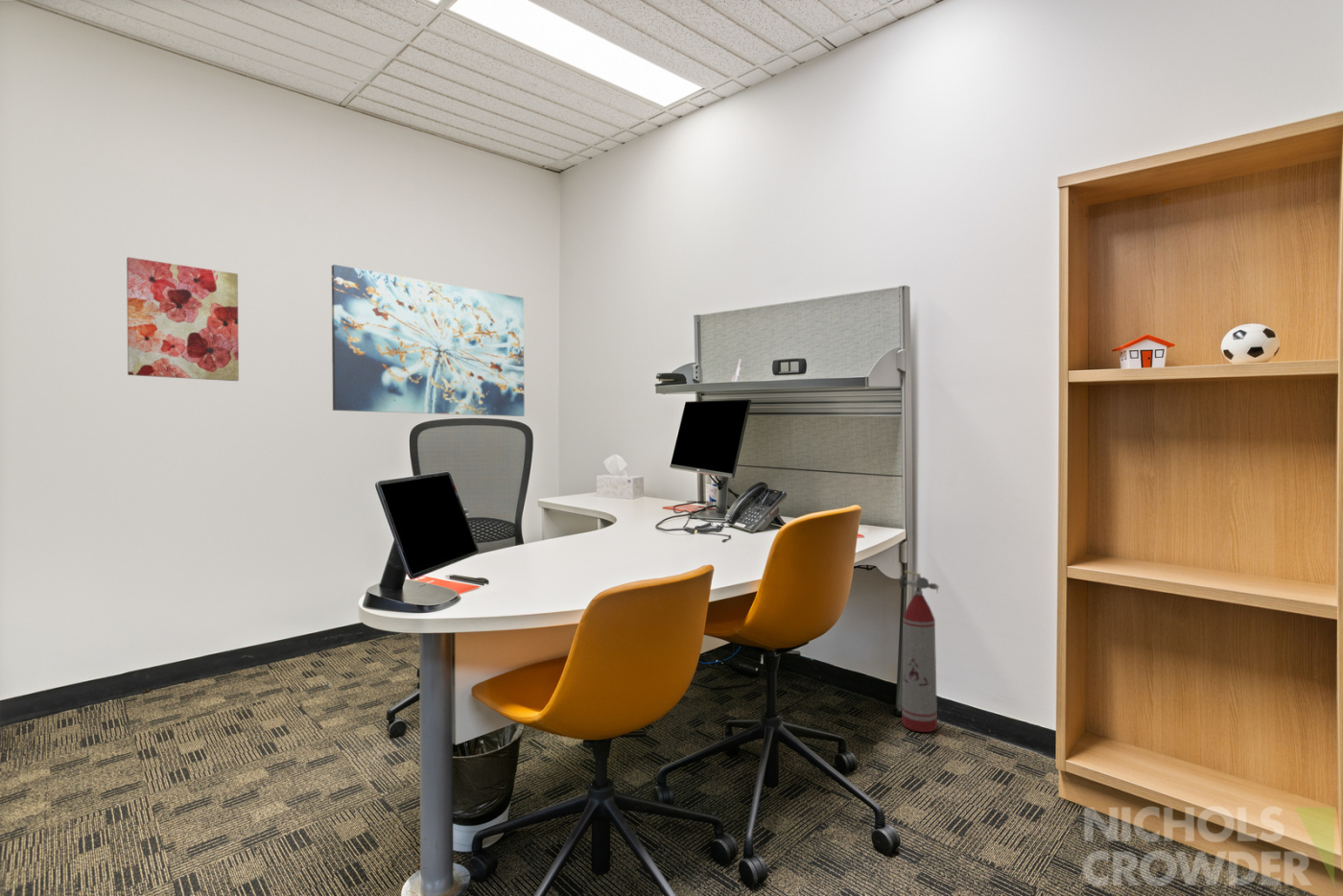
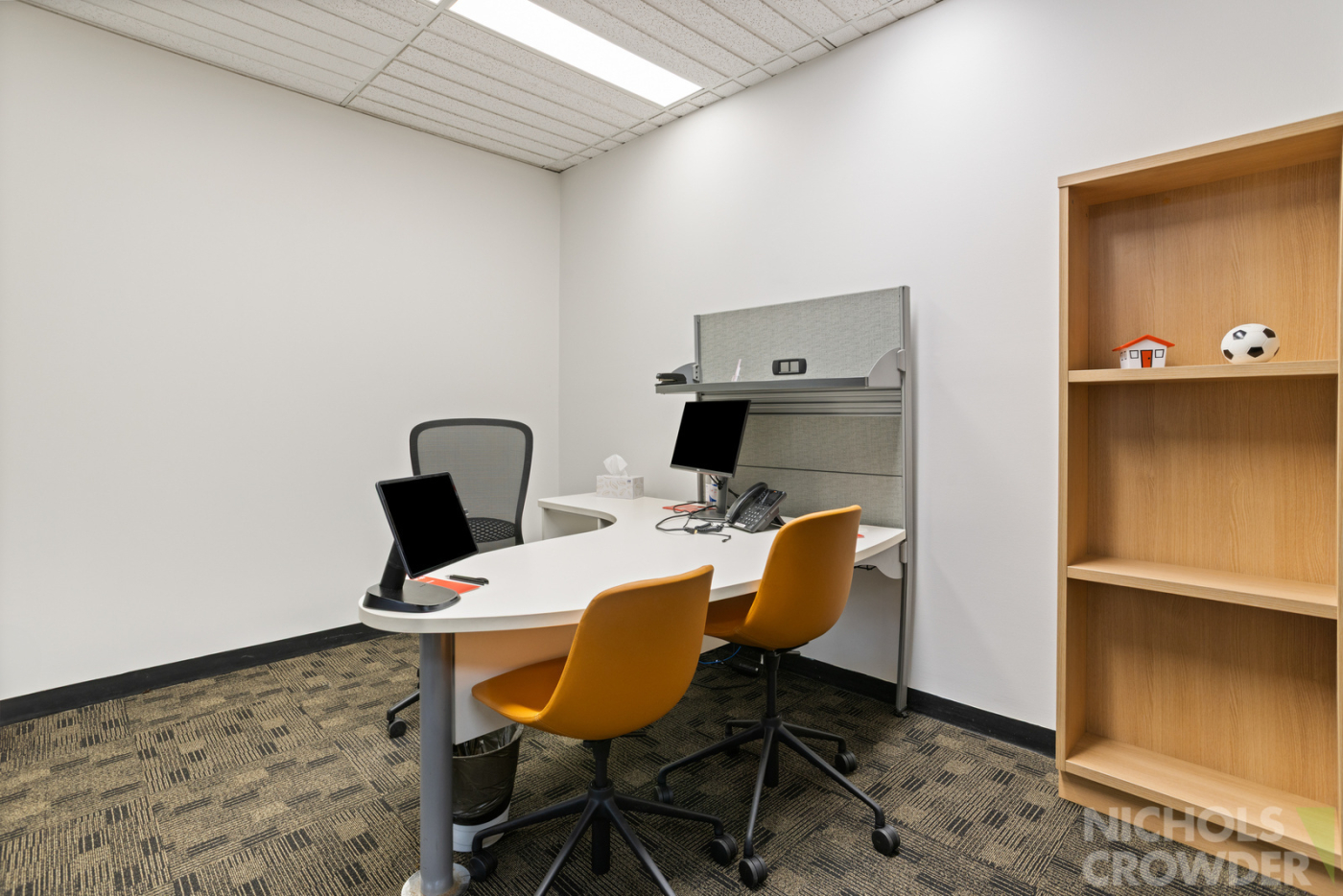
- wall art (185, 321)
- wall art (437, 348)
- fire extinguisher (919, 649)
